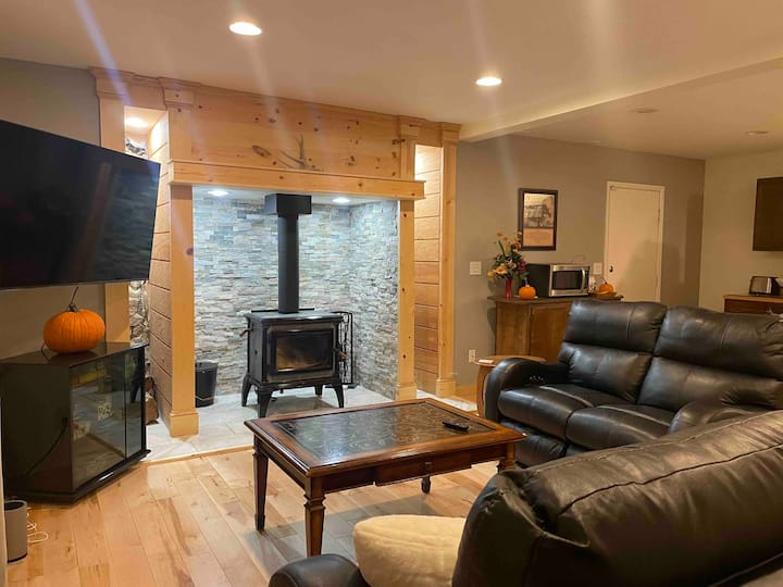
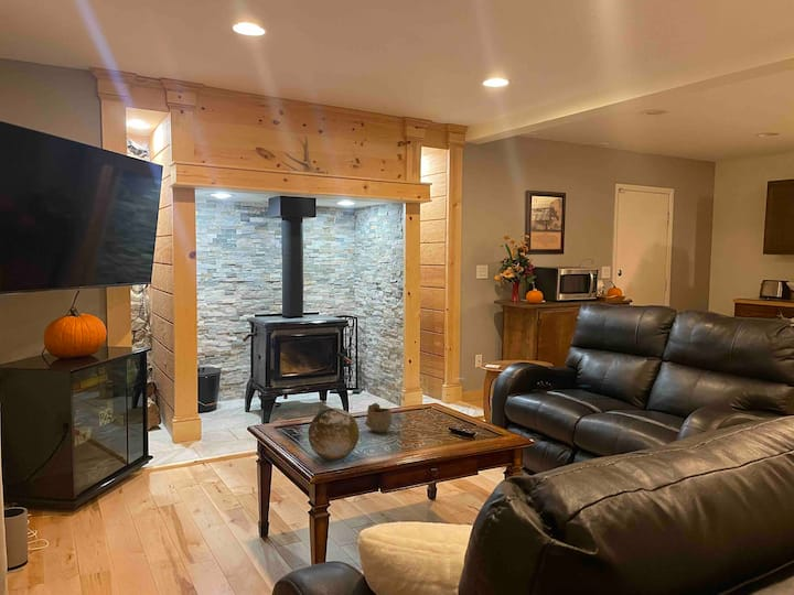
+ mug (378, 418)
+ decorative orb (333, 433)
